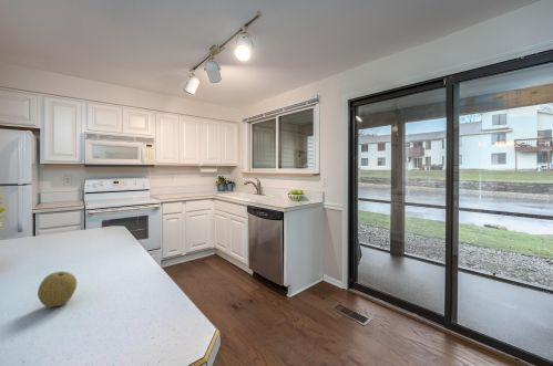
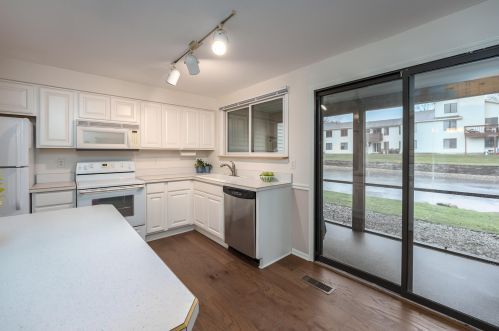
- fruit (58, 289)
